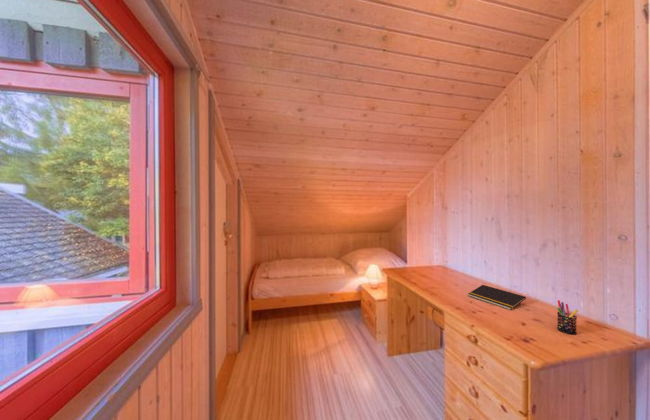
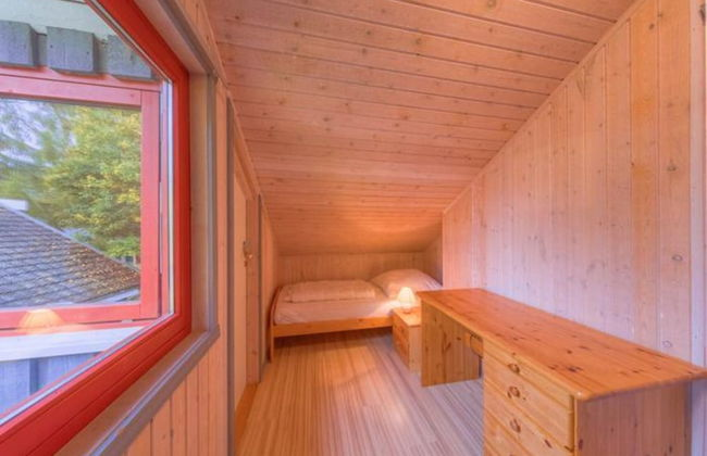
- pen holder (564, 316)
- notepad (495, 296)
